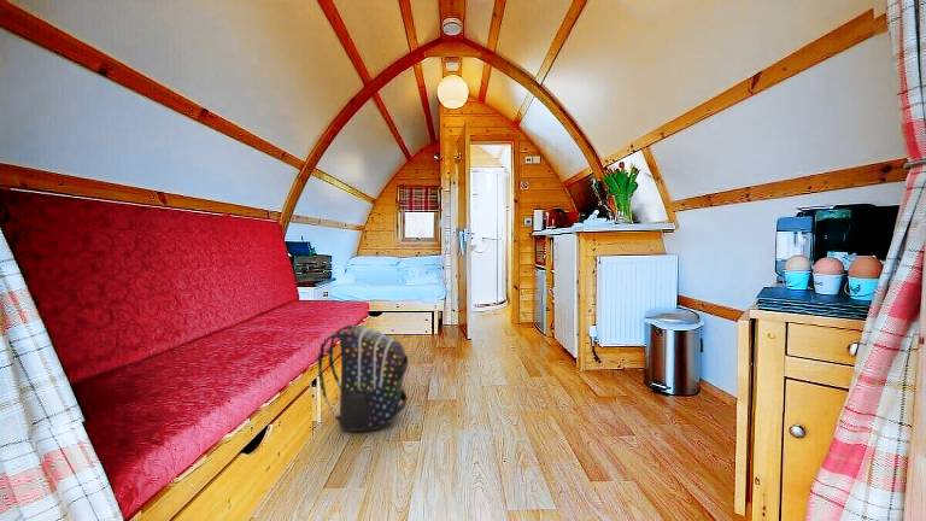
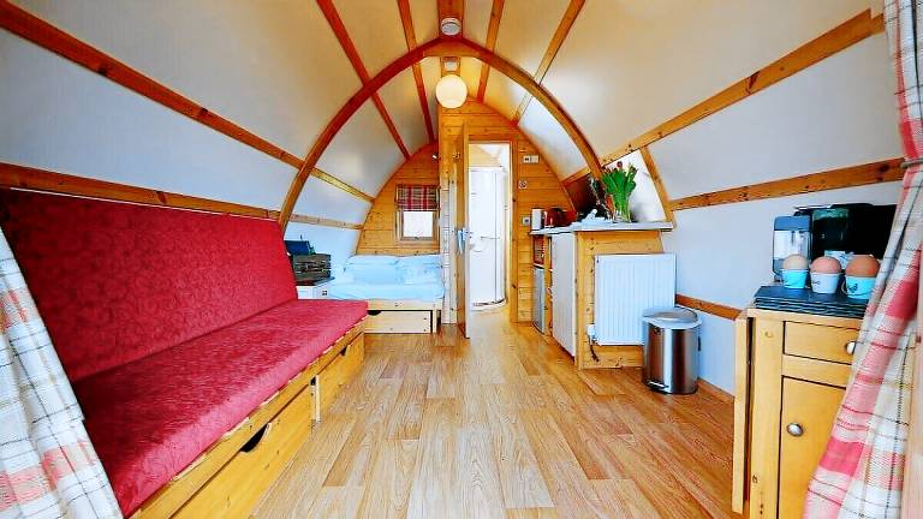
- backpack (364, 375)
